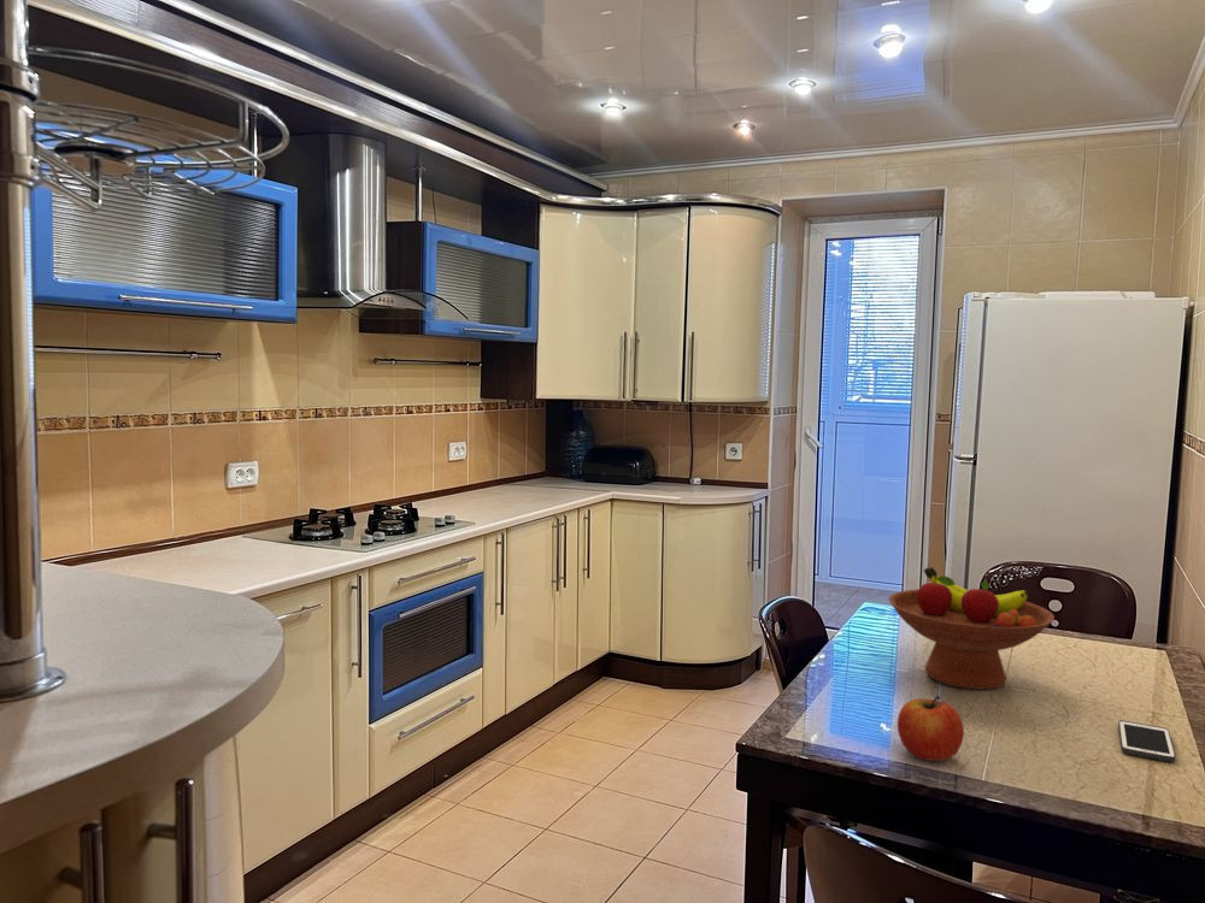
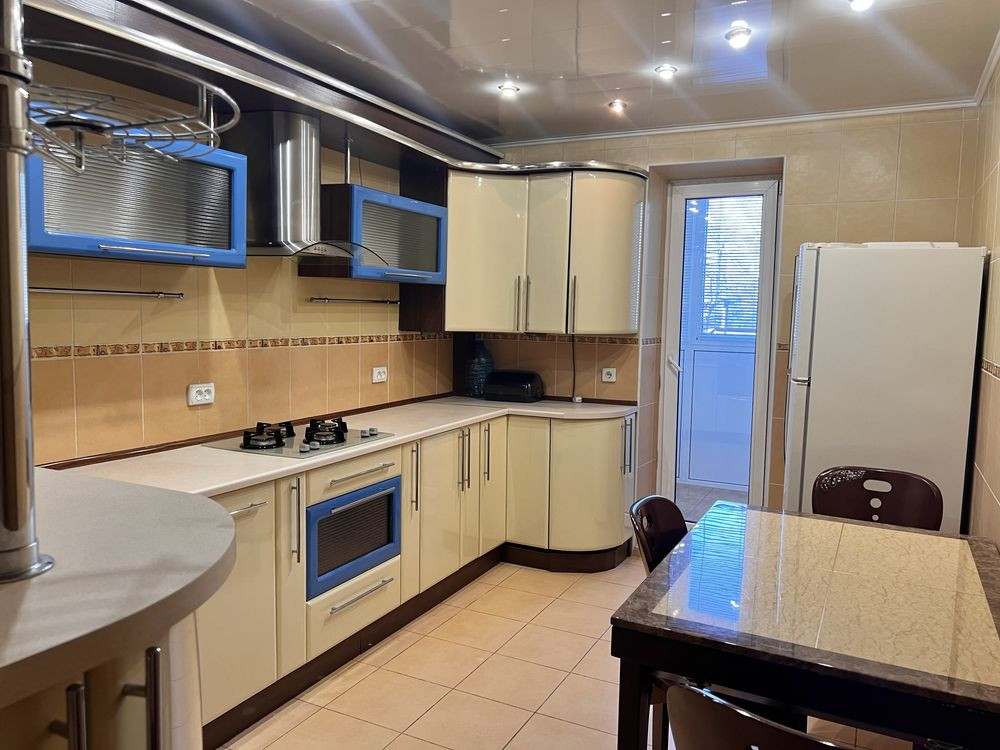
- fruit bowl (966, 628)
- apple (929, 725)
- cell phone (1145, 740)
